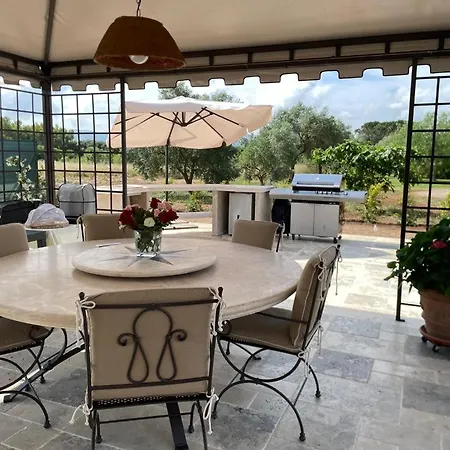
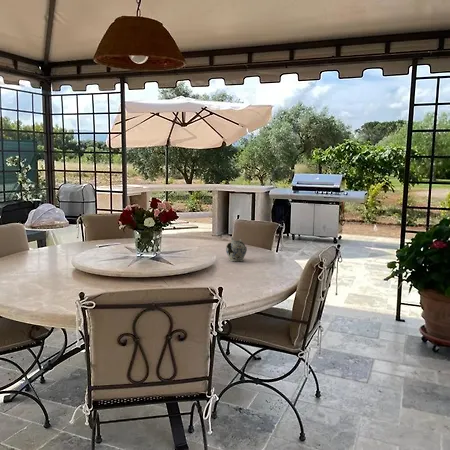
+ teapot (234, 249)
